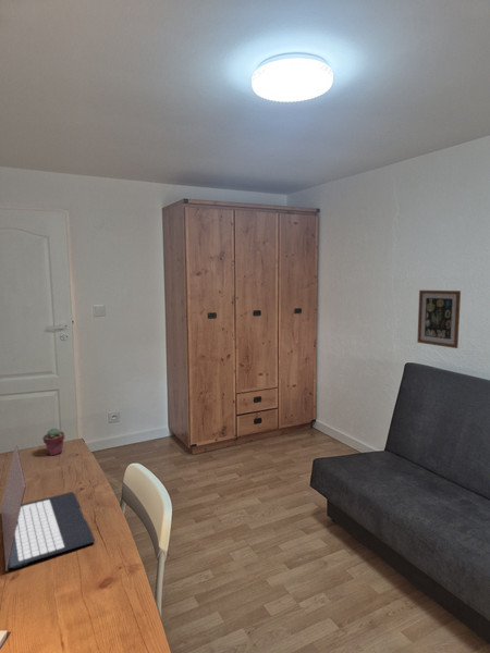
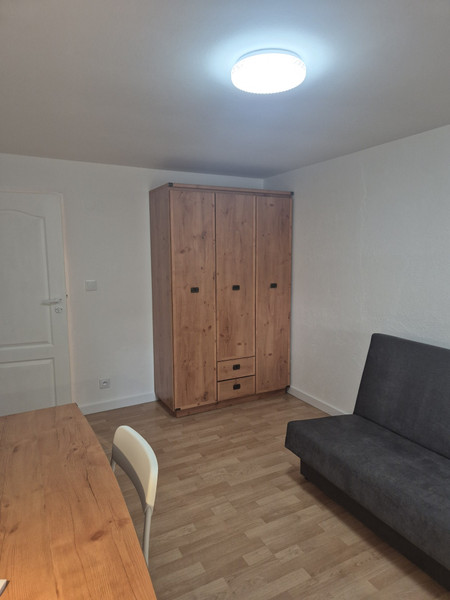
- wall art (438, 318)
- laptop (42, 498)
- potted succulent (53, 440)
